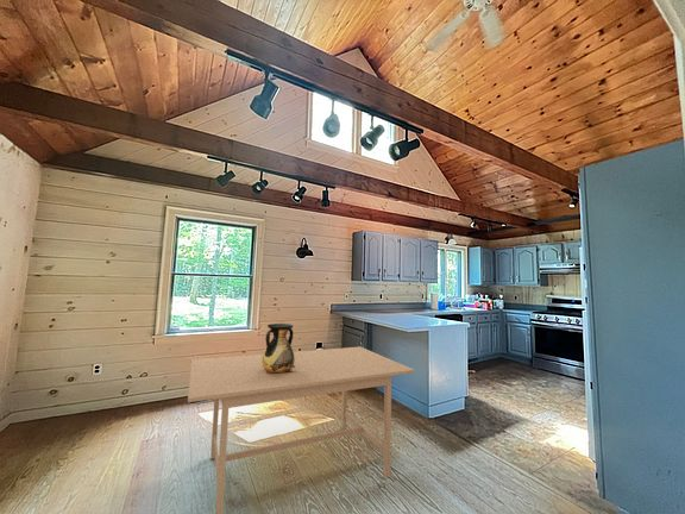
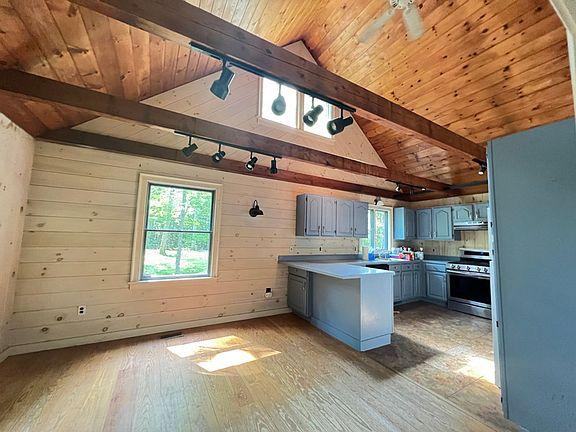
- vase (279, 346)
- dining table (296, 397)
